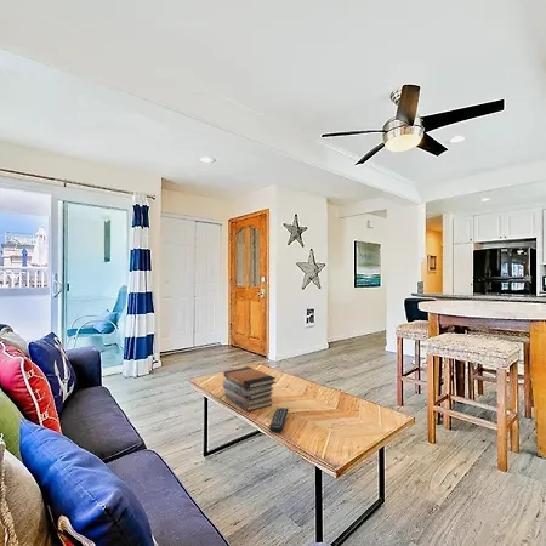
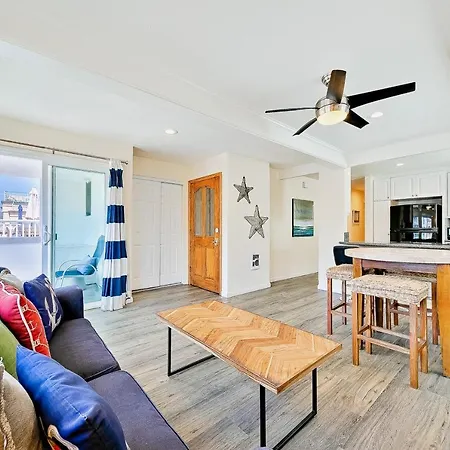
- book stack (248, 387)
- remote control (279, 419)
